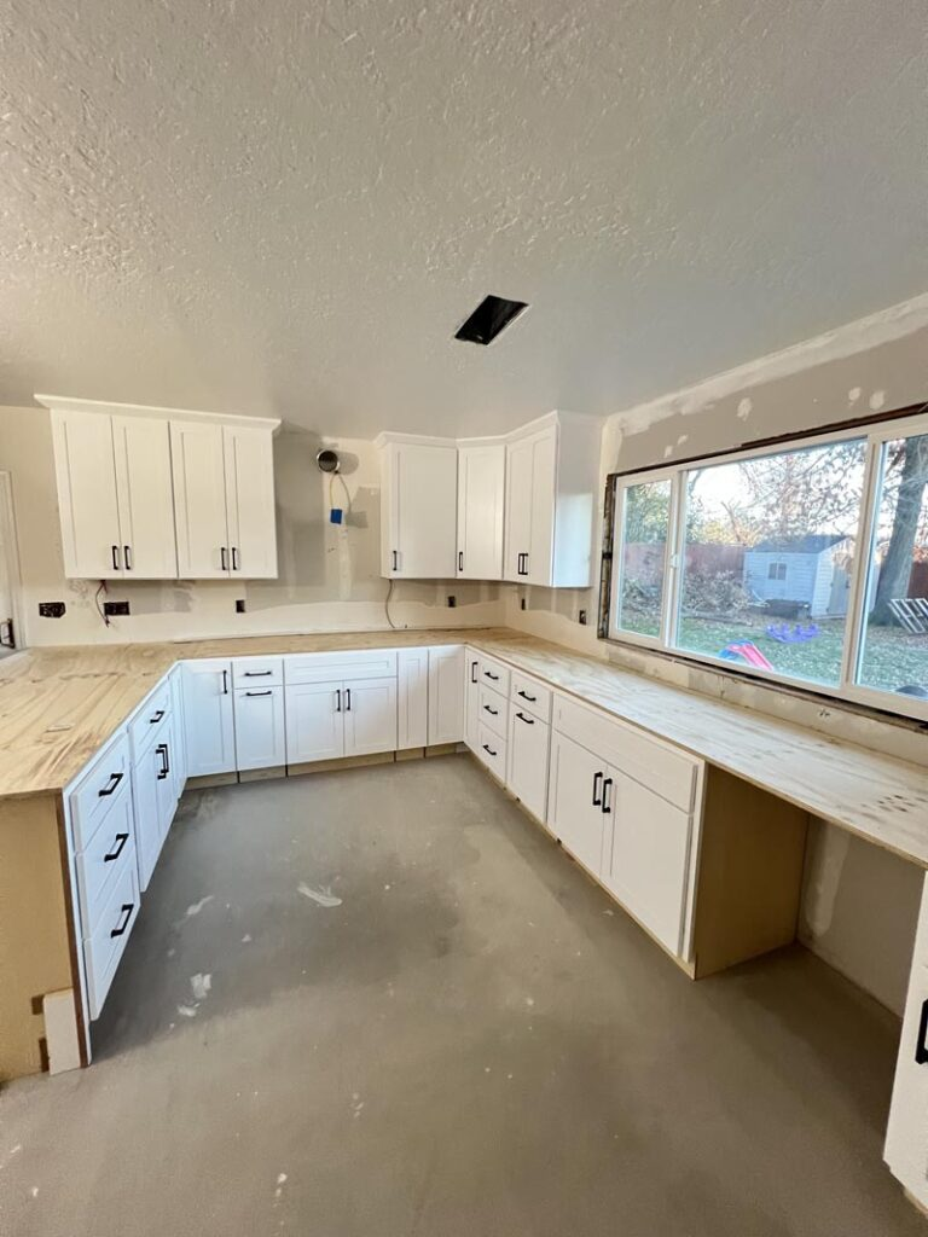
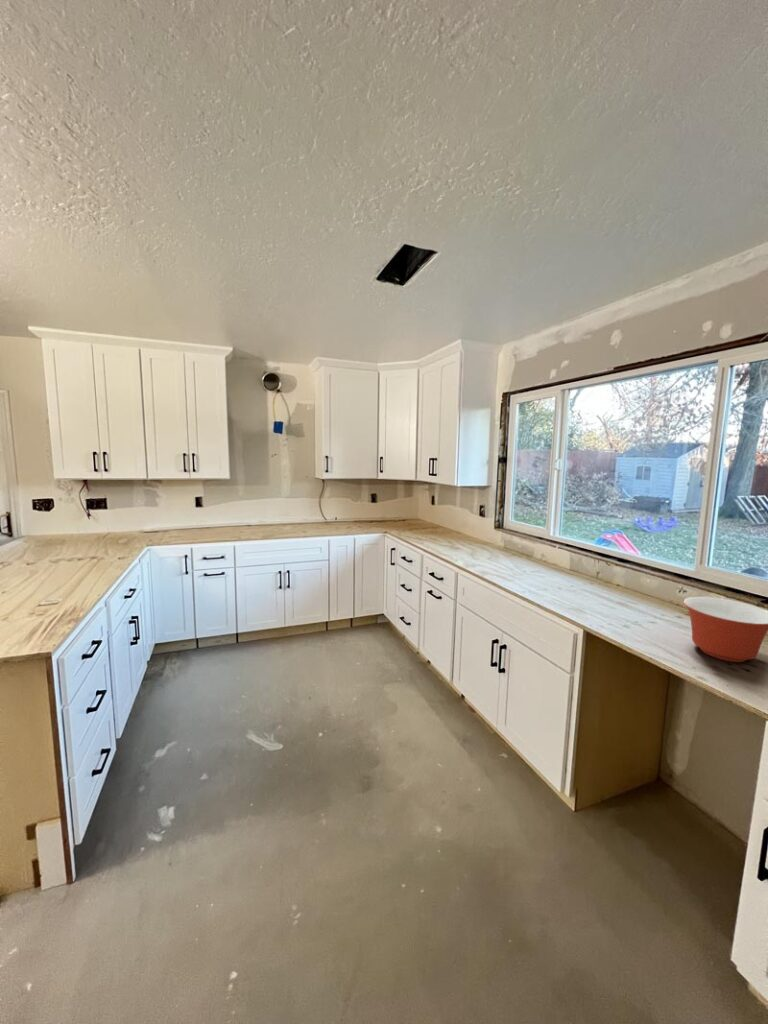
+ mixing bowl (725, 631)
